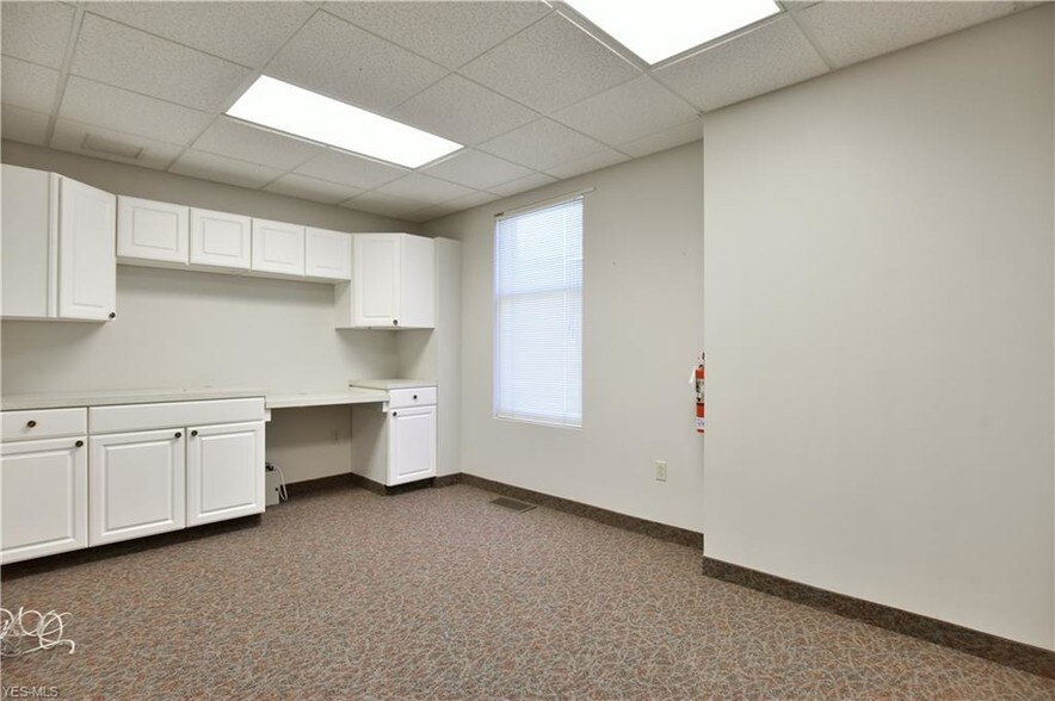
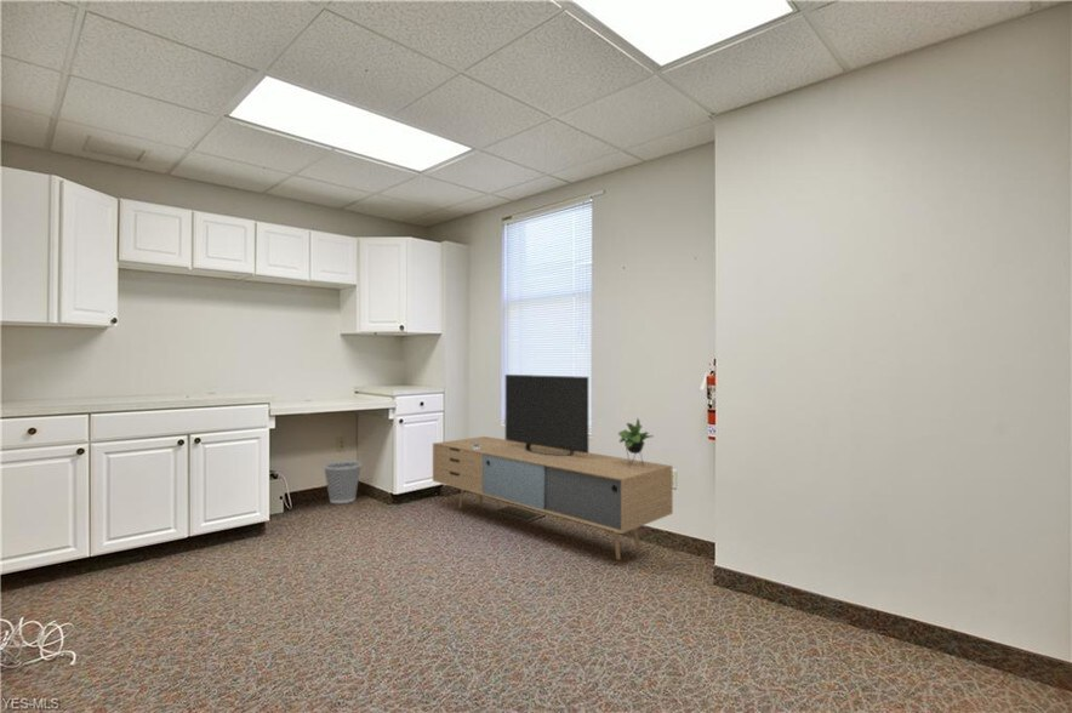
+ wastebasket (342, 481)
+ media console (540, 450)
